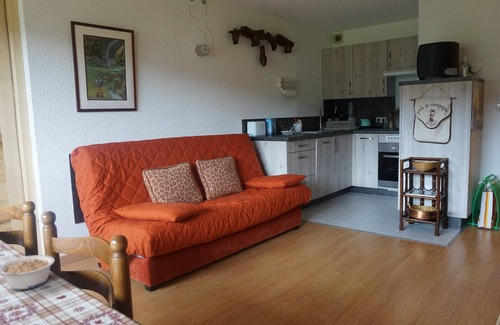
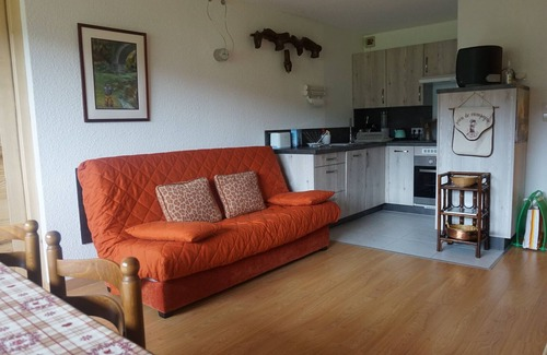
- legume (28, 271)
